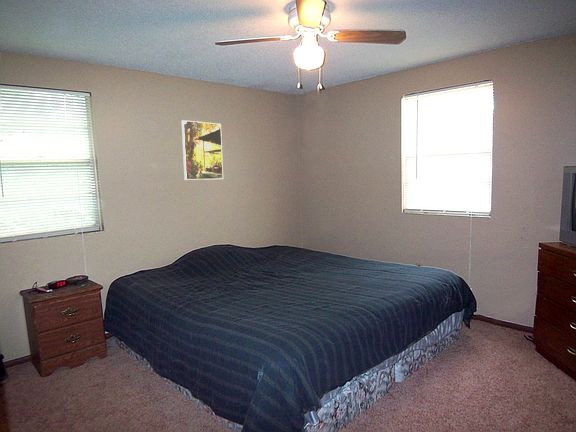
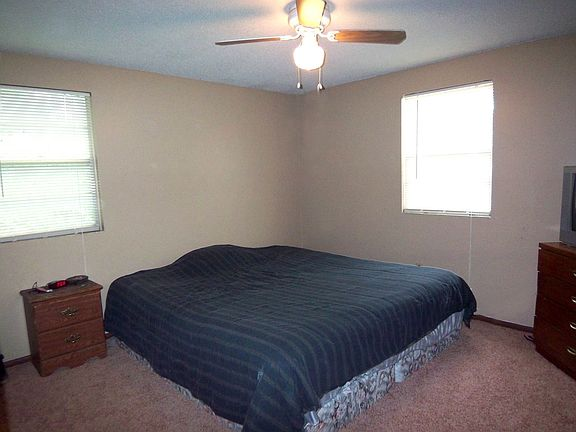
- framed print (203, 151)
